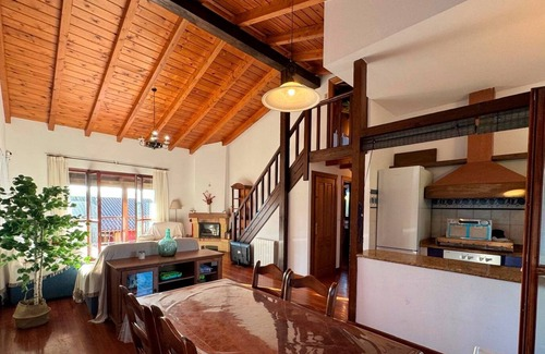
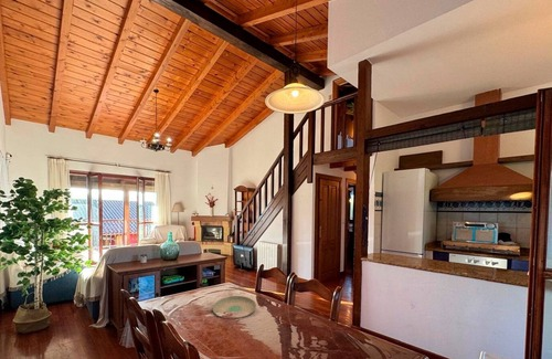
+ plate (234, 307)
